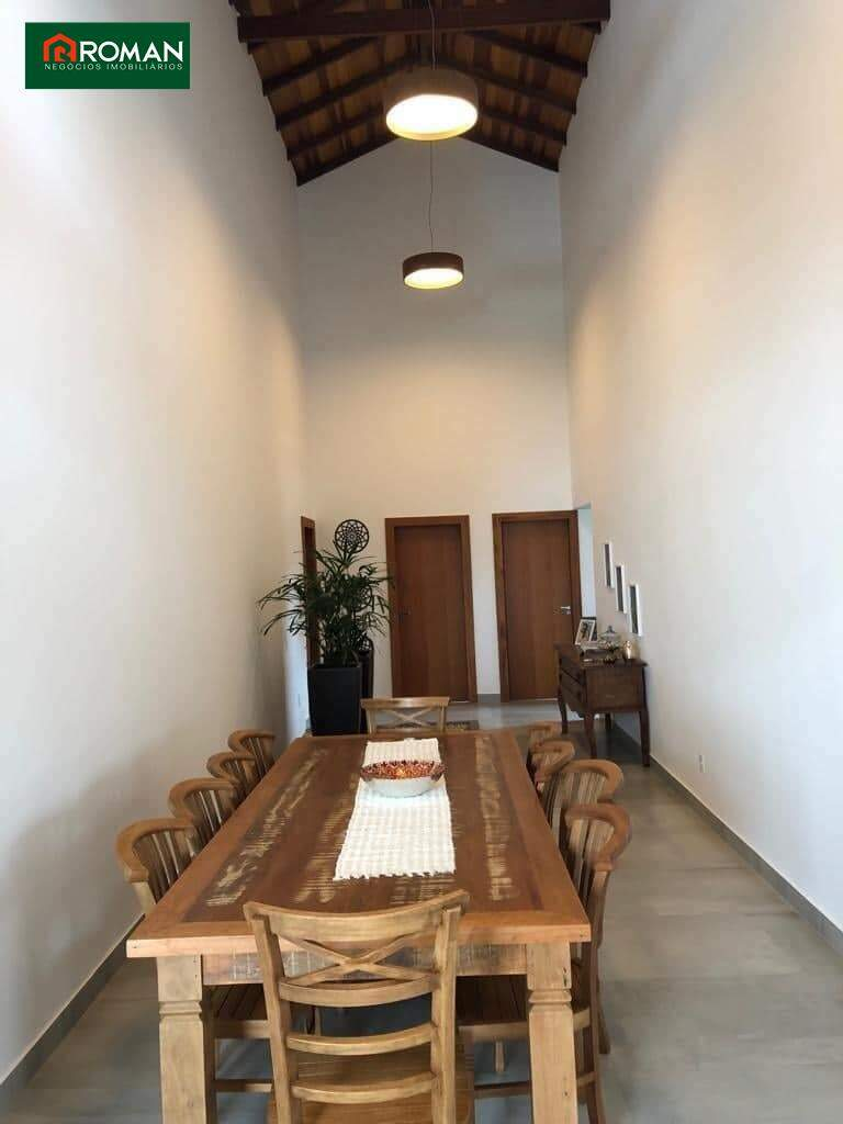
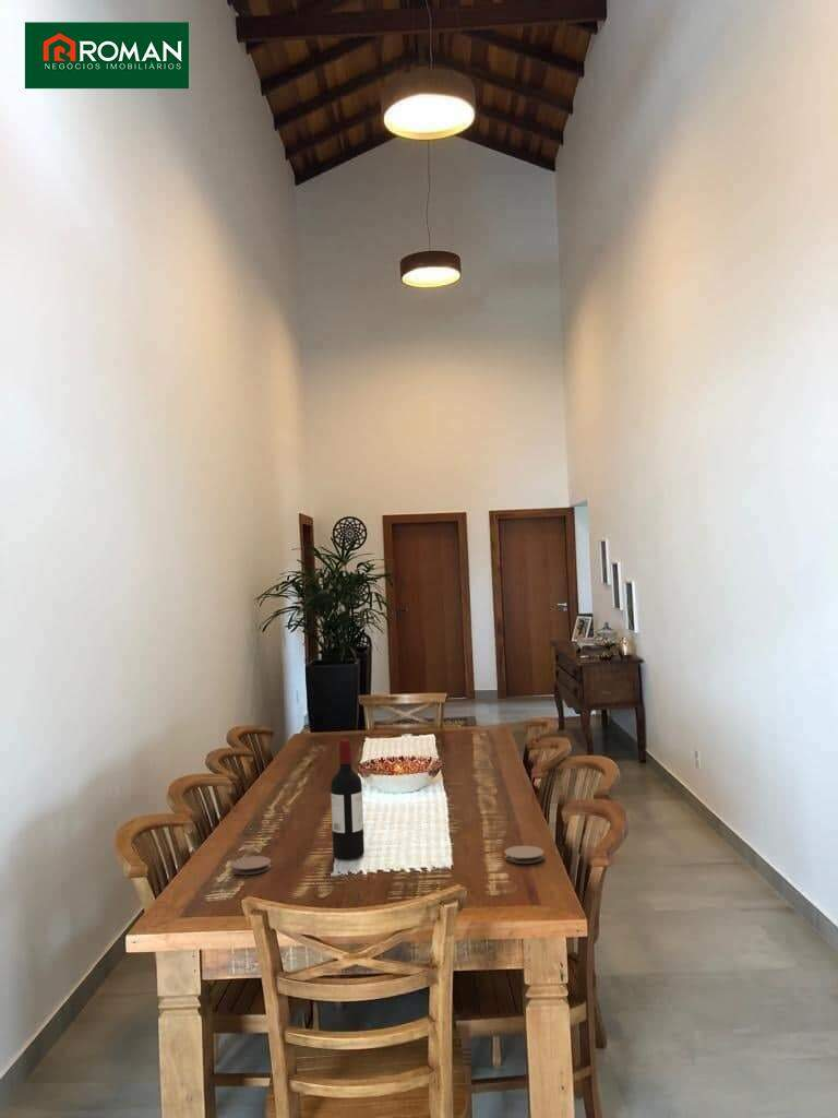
+ wine bottle (346, 797)
+ coaster (524, 854)
+ coaster (251, 865)
